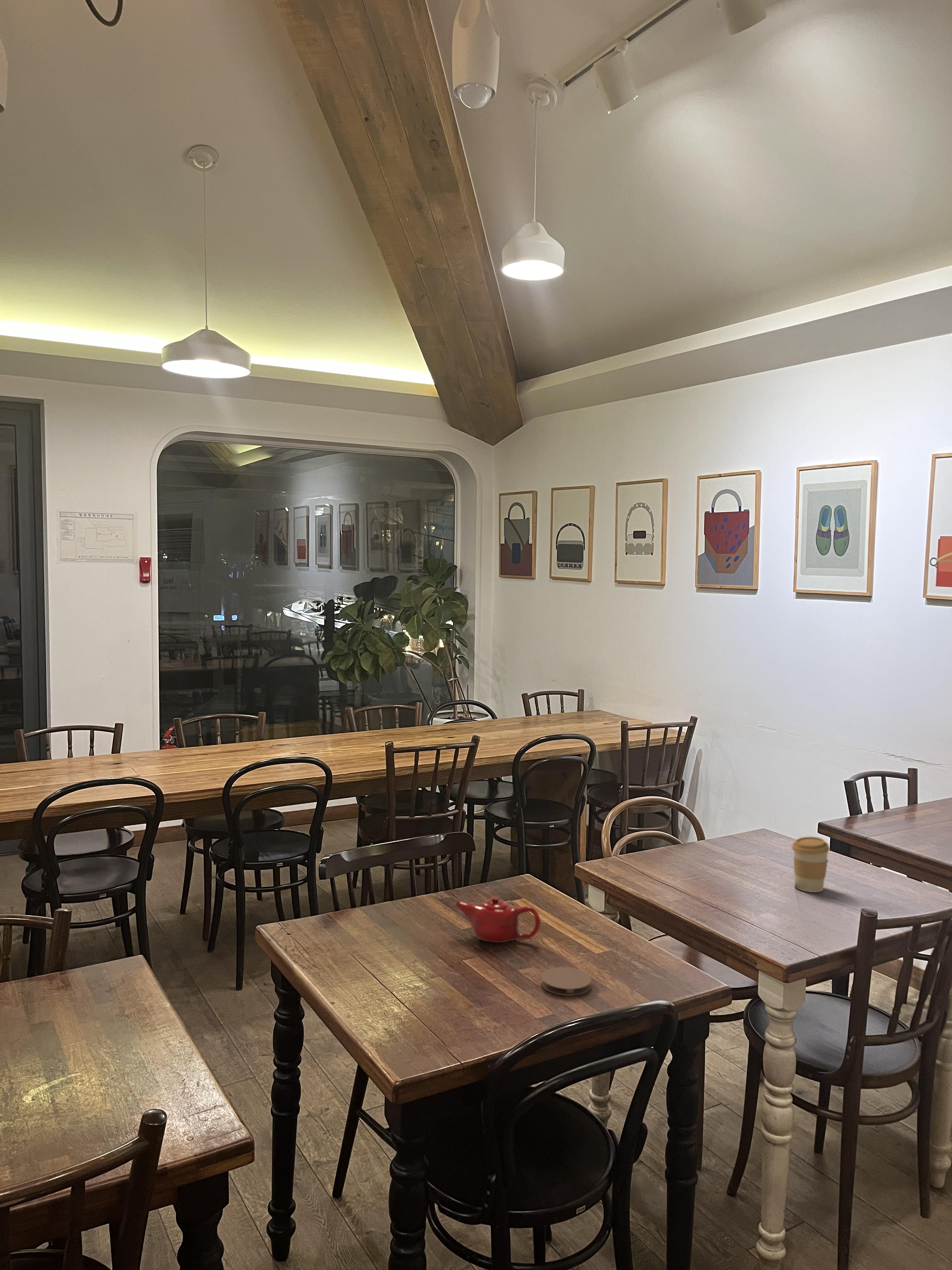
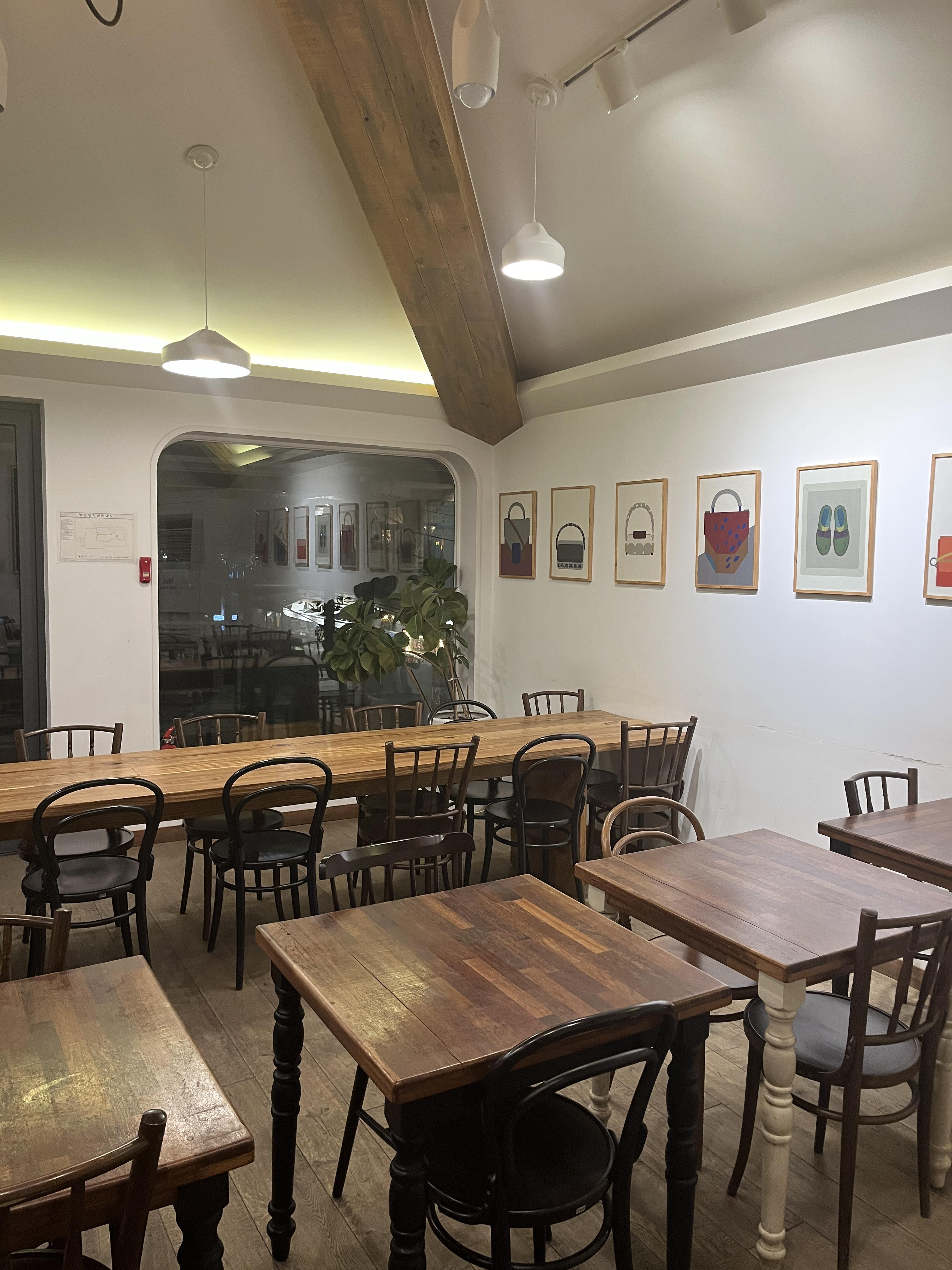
- coffee cup (810, 863)
- coaster (566, 981)
- teapot (496, 918)
